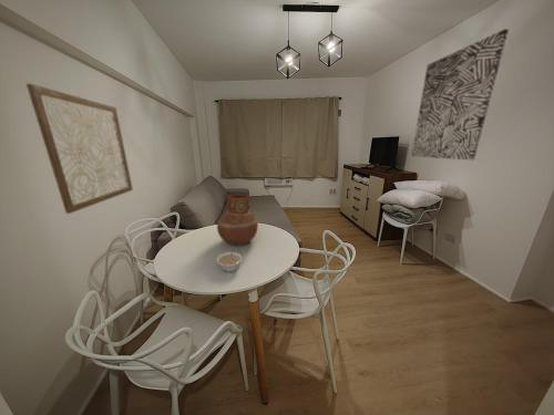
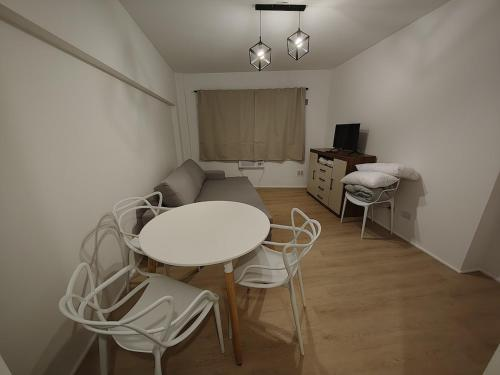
- wall art (448, 107)
- vase (237, 219)
- legume (229, 261)
- wall art (92, 152)
